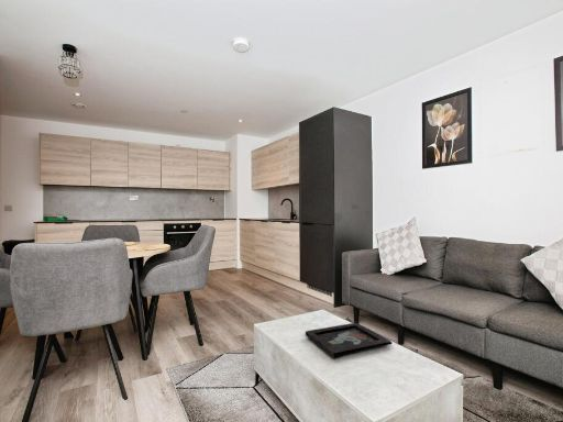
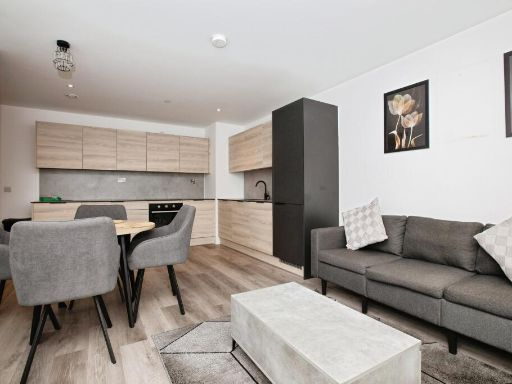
- decorative tray (346, 338)
